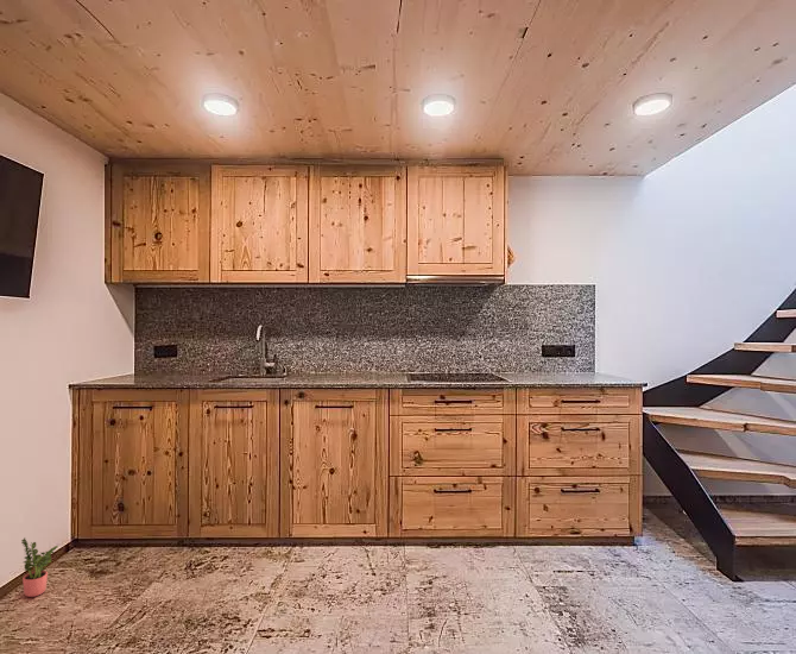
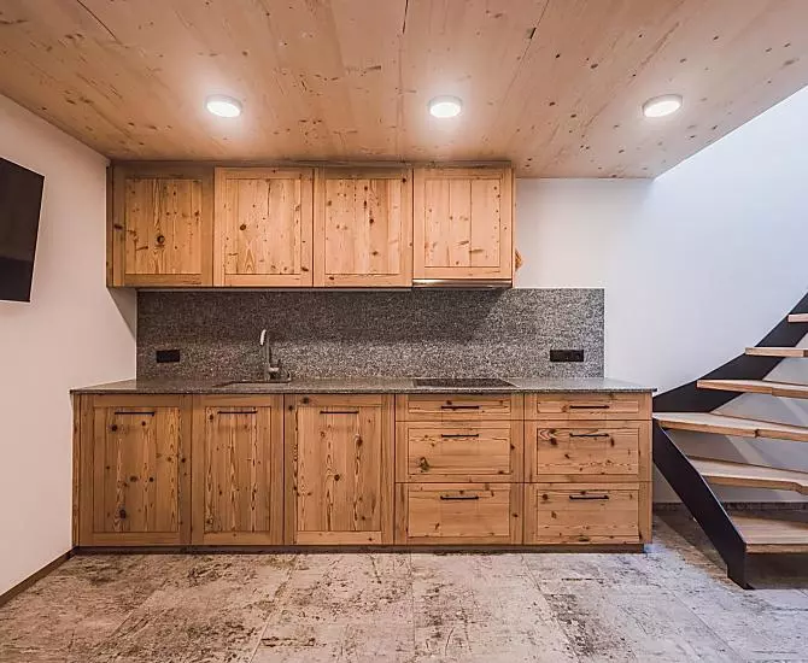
- potted plant (45, 561)
